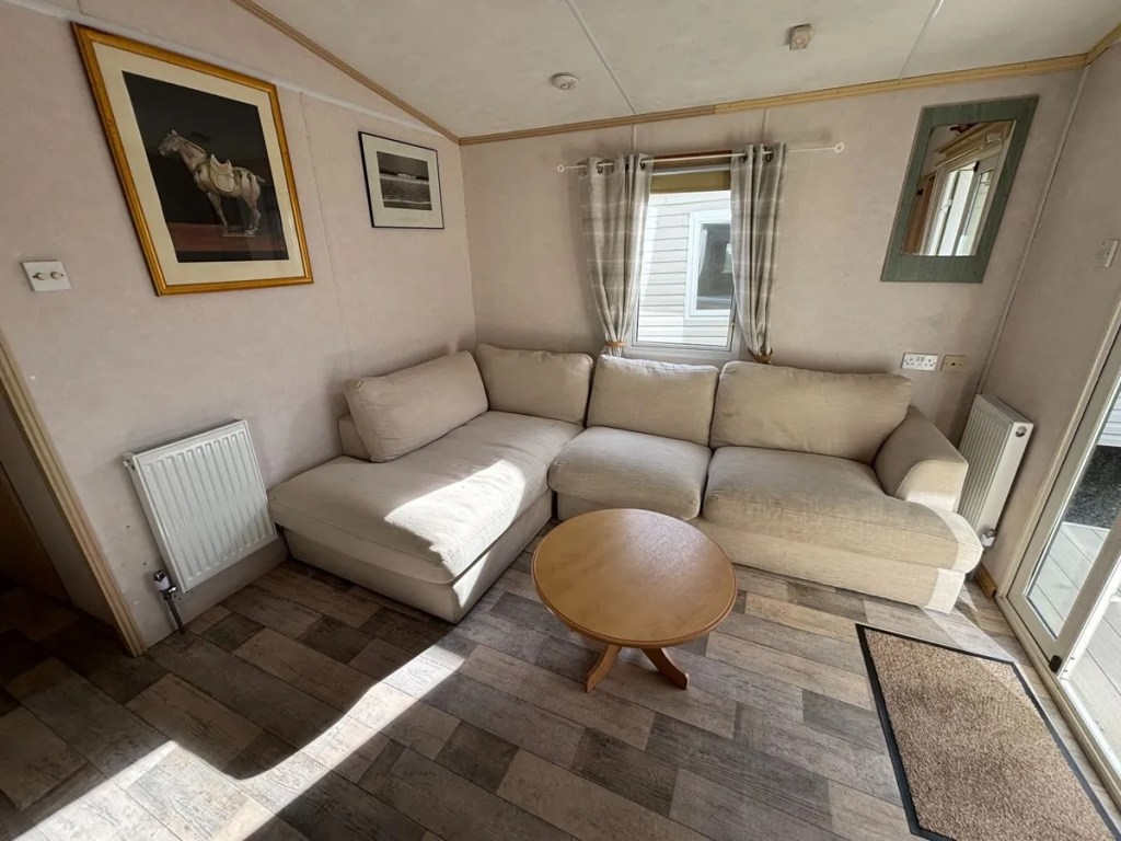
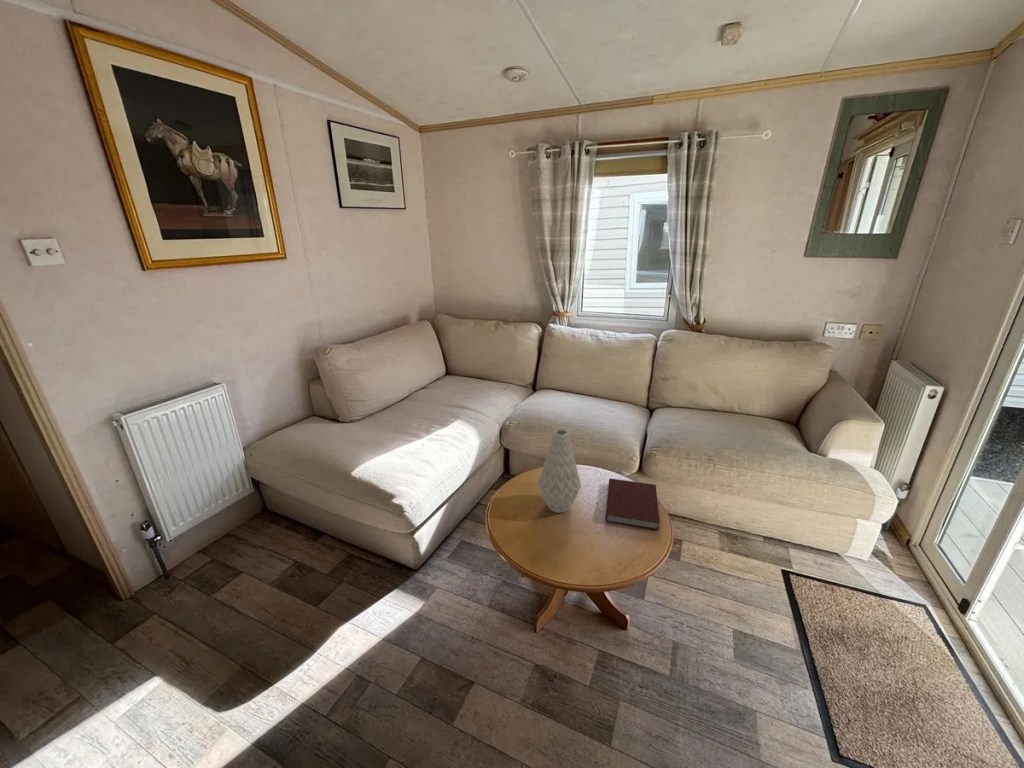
+ vase (559, 470)
+ notebook (631, 501)
